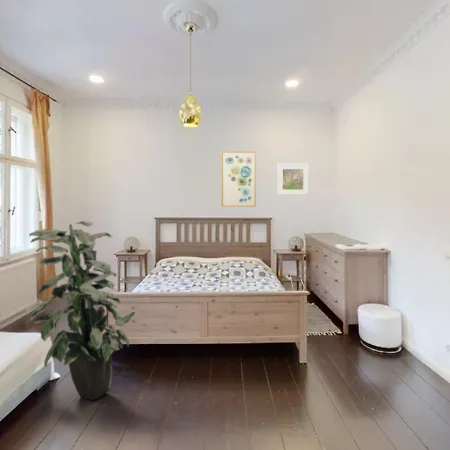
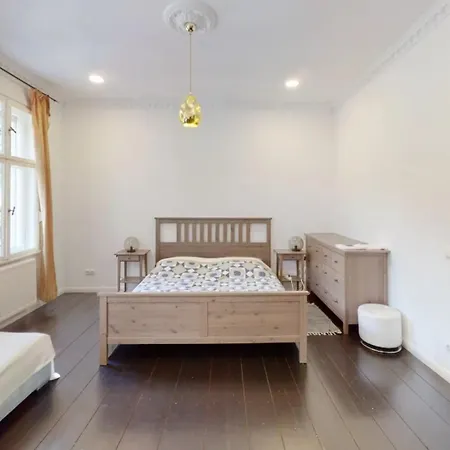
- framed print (292, 179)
- indoor plant (81, 309)
- wall art (238, 179)
